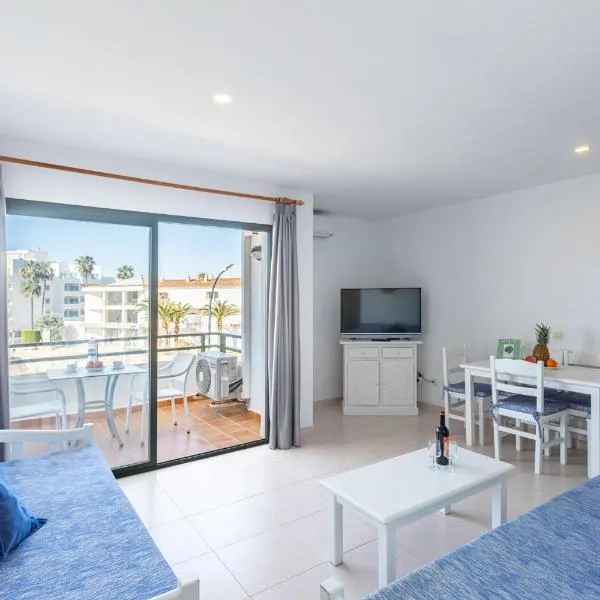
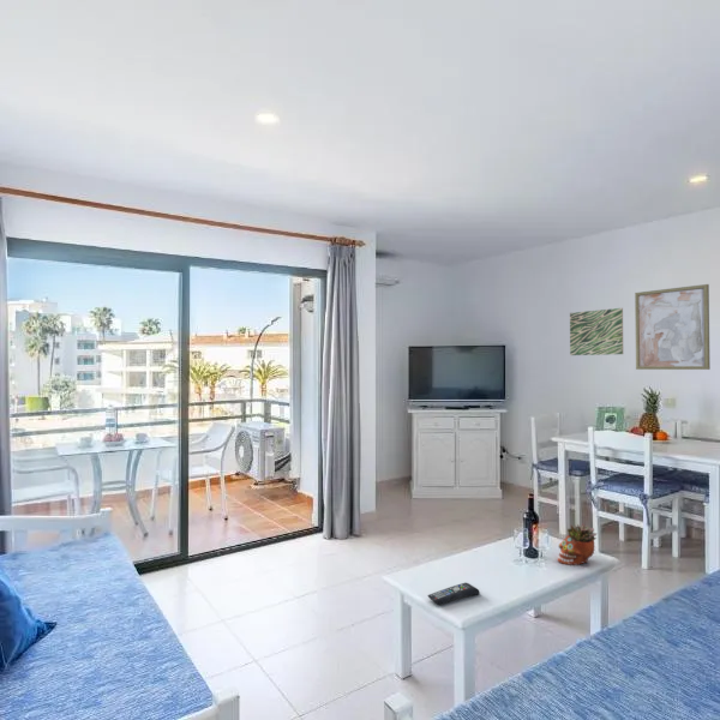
+ wall art (670, 329)
+ succulent planter (576, 542)
+ remote control (454, 593)
+ wall art (595, 332)
